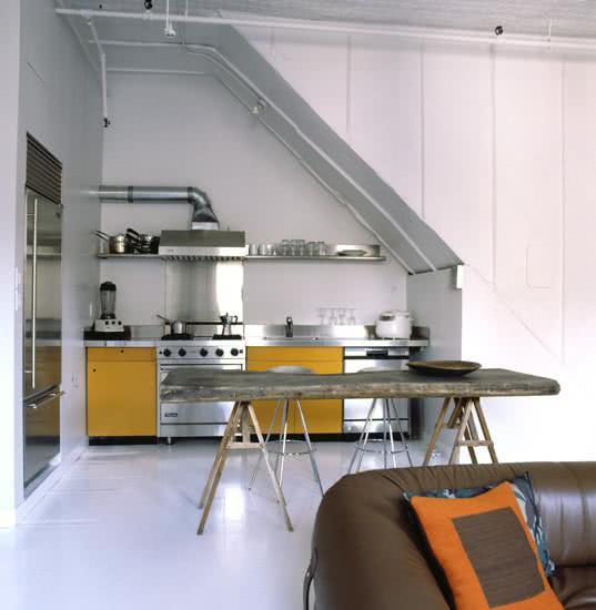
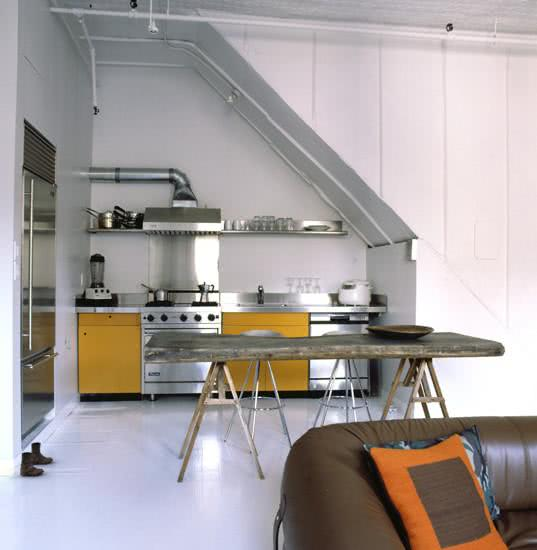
+ boots (37, 458)
